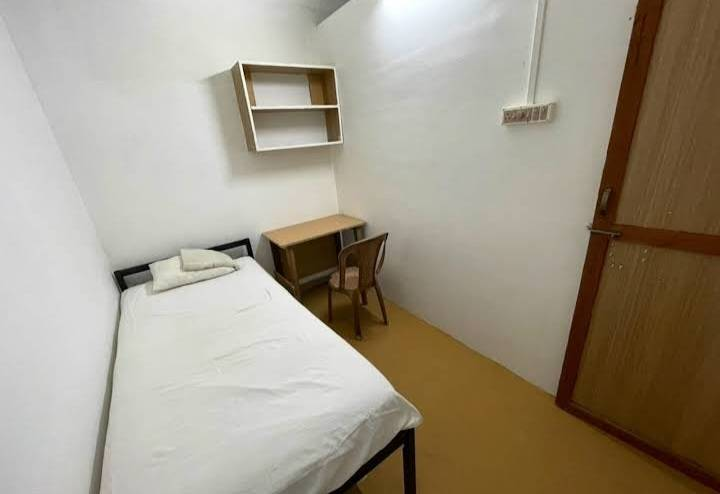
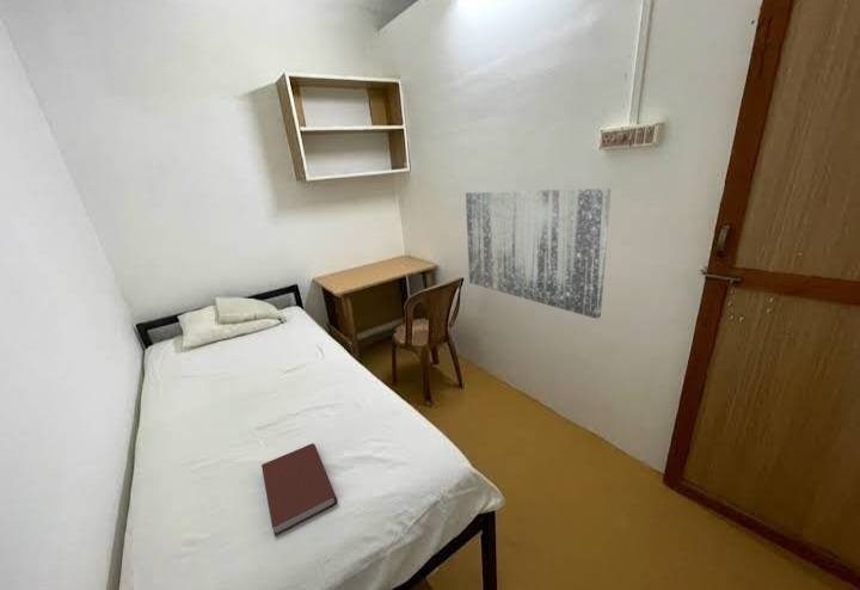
+ wall art (523, 246)
+ book (296, 483)
